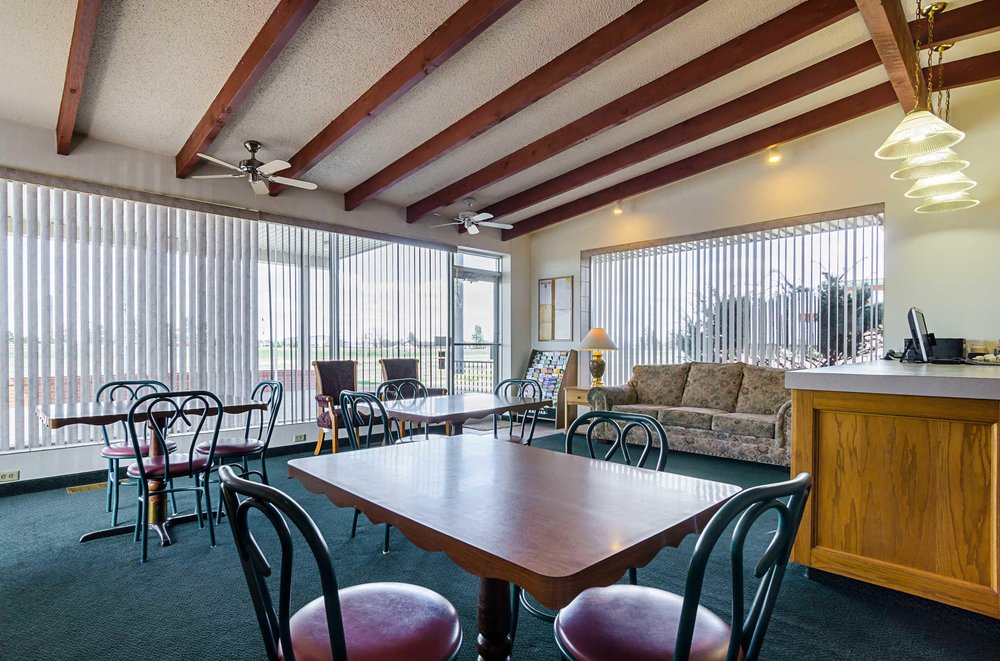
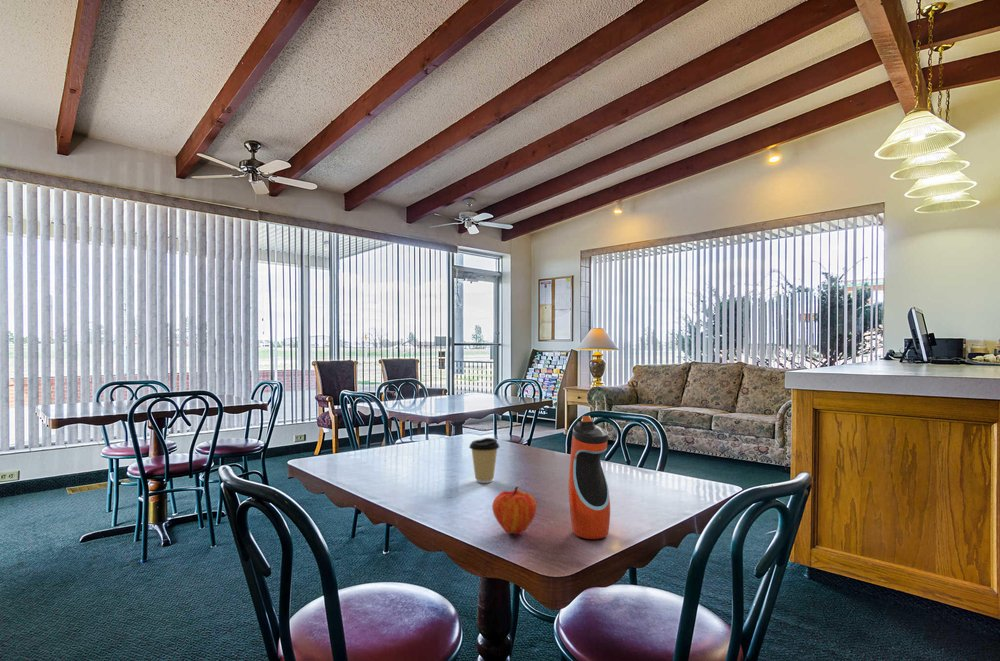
+ water bottle (589, 474)
+ coffee cup (484, 460)
+ fruit (514, 509)
